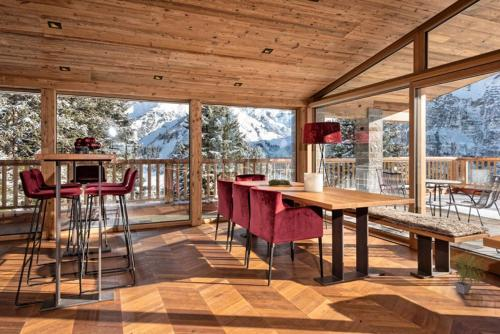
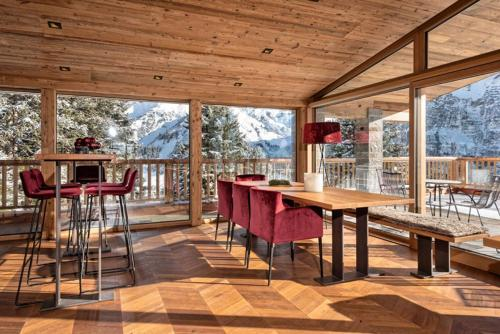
- potted plant (466, 271)
